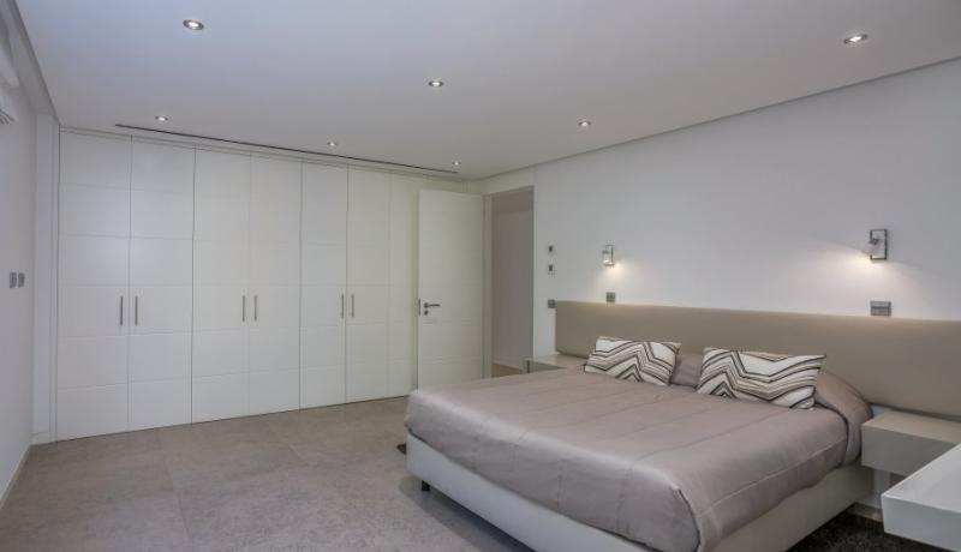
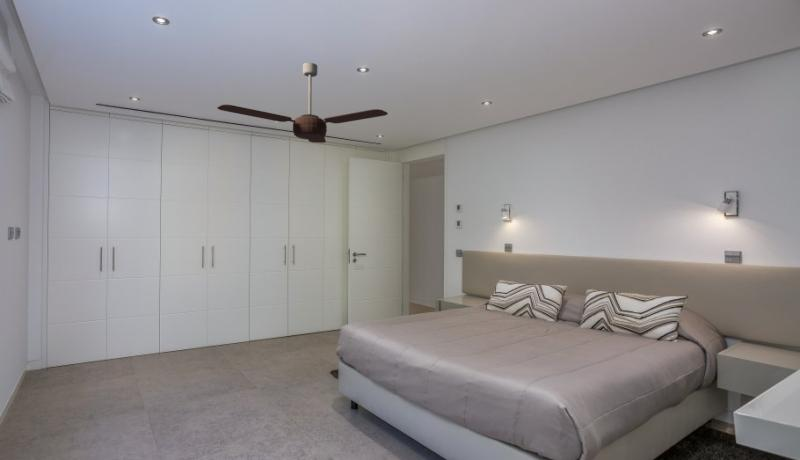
+ ceiling fan (309, 104)
